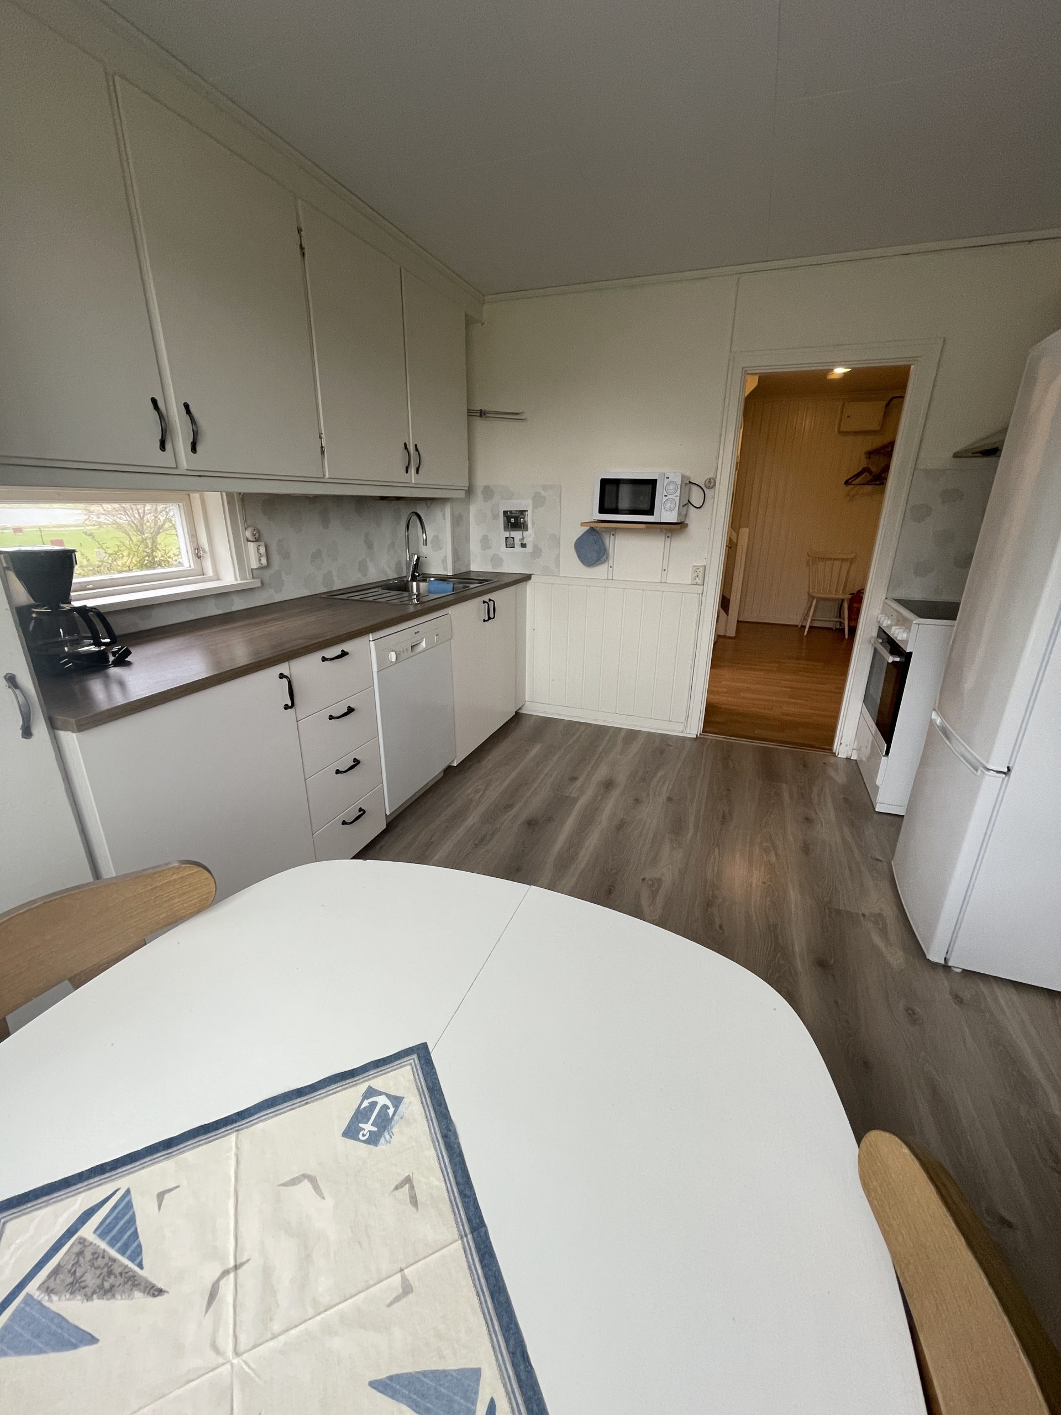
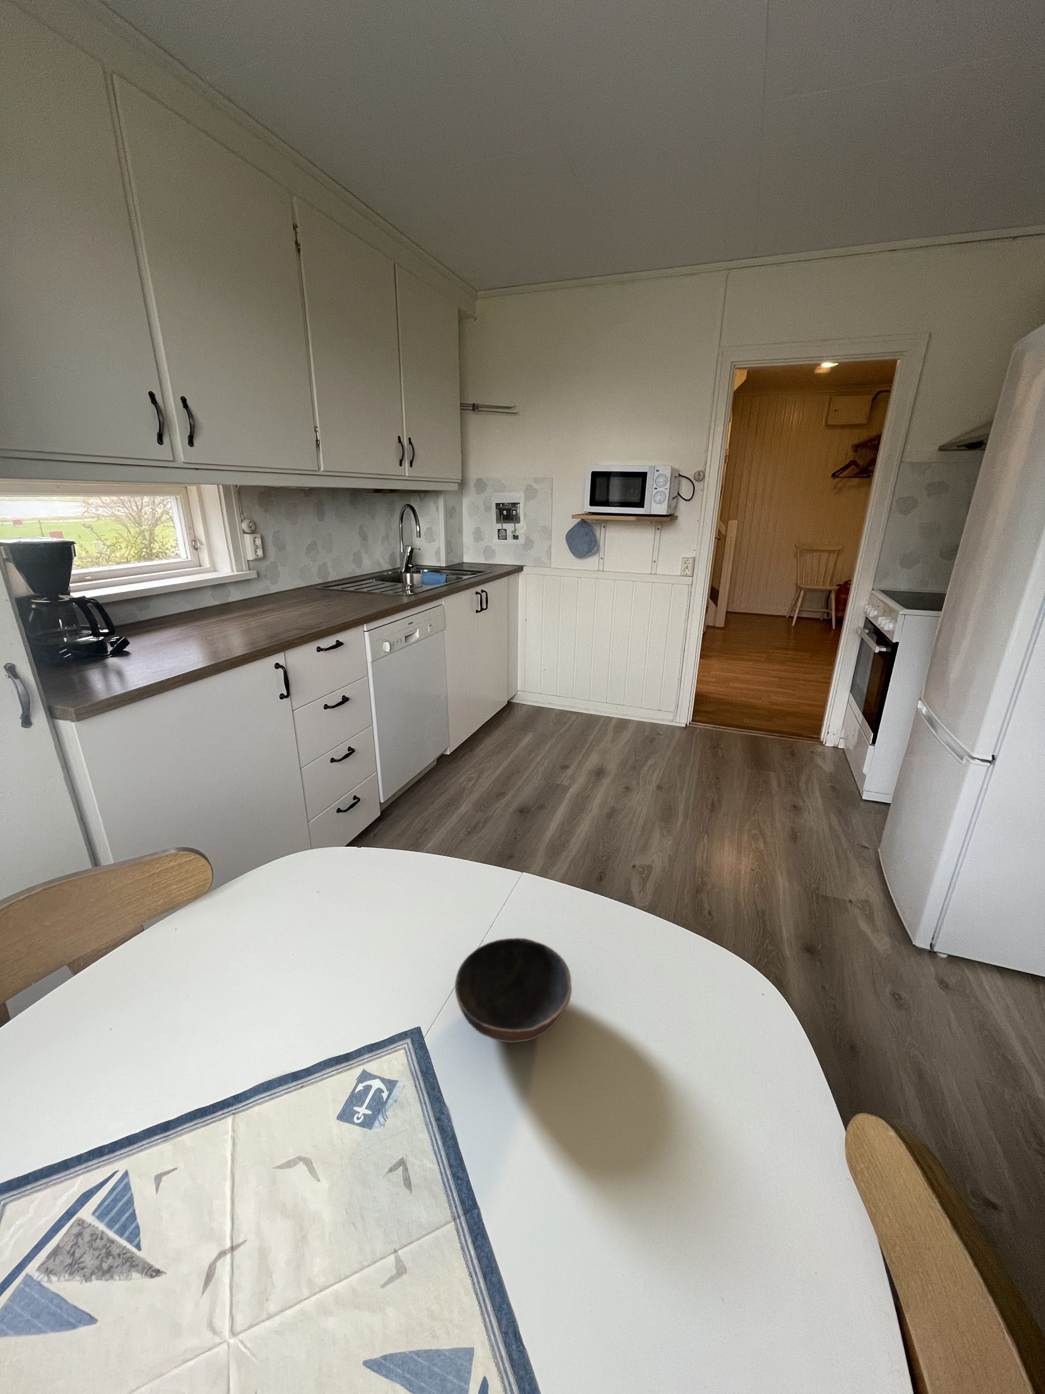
+ bowl (514, 994)
